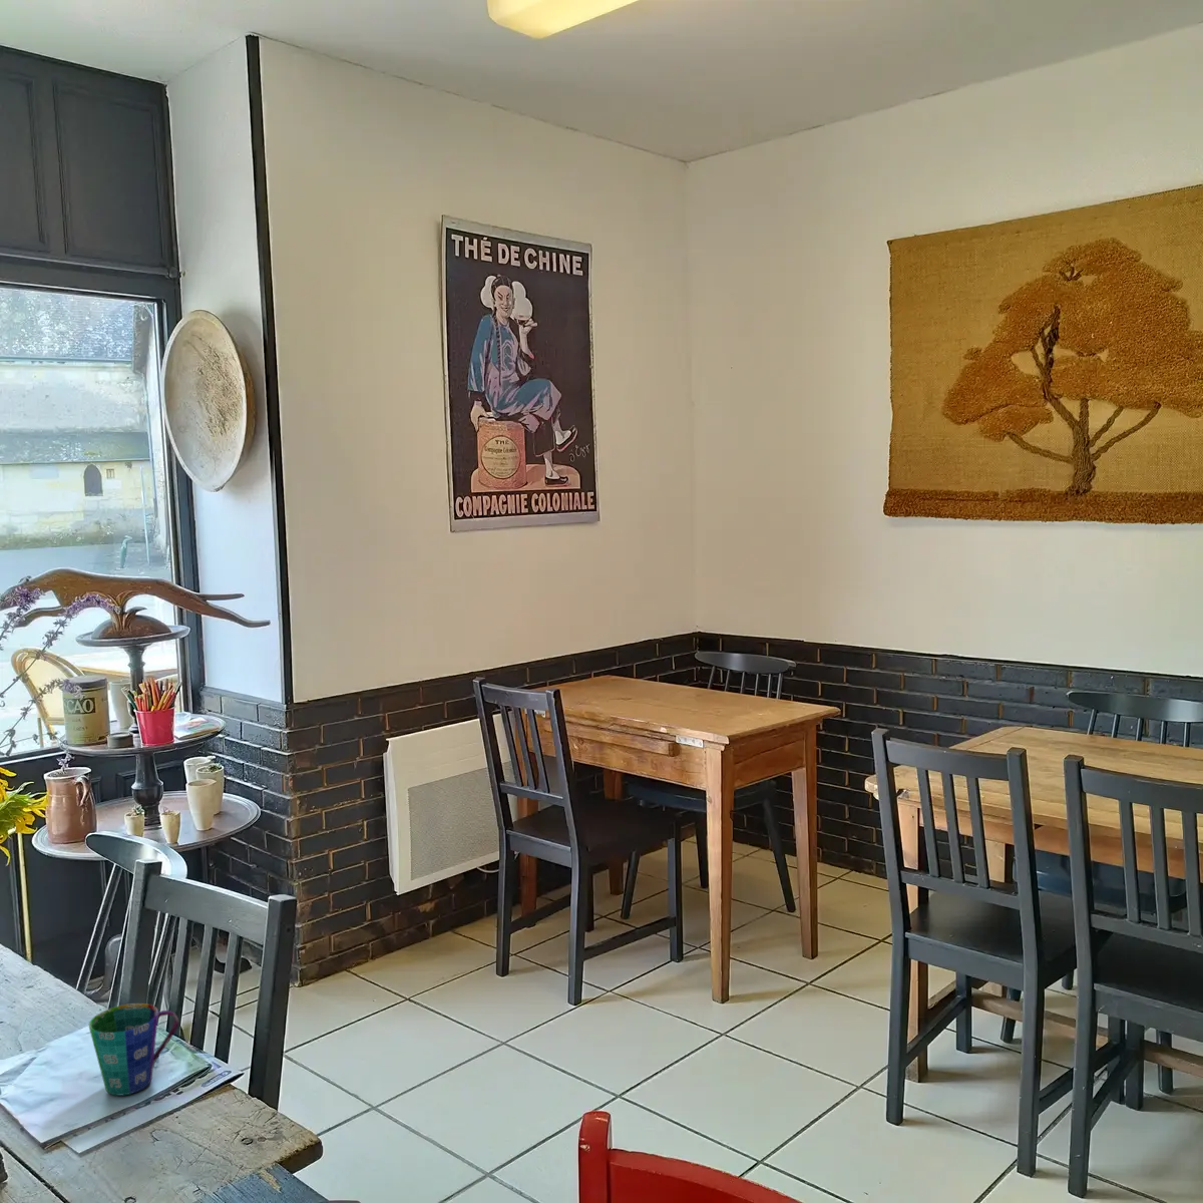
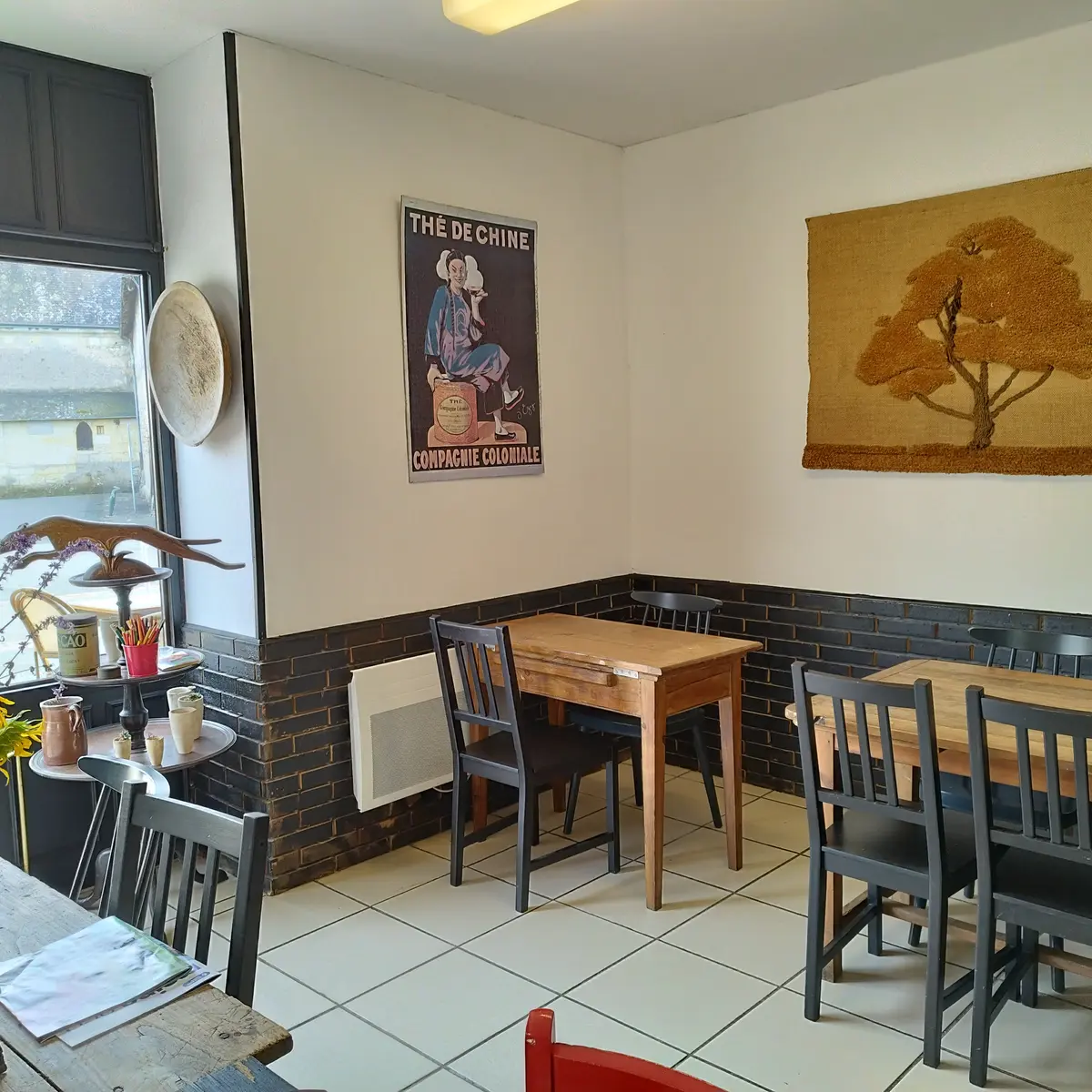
- cup (137, 1048)
